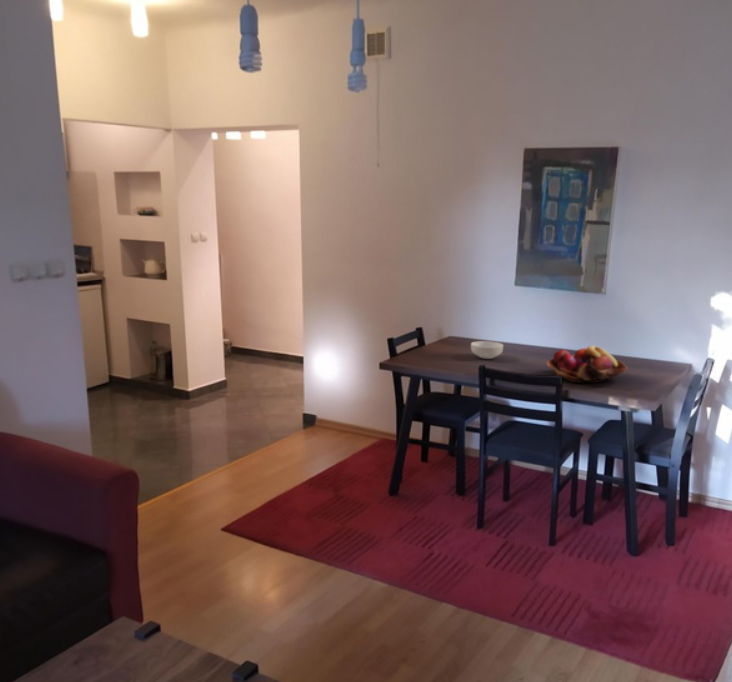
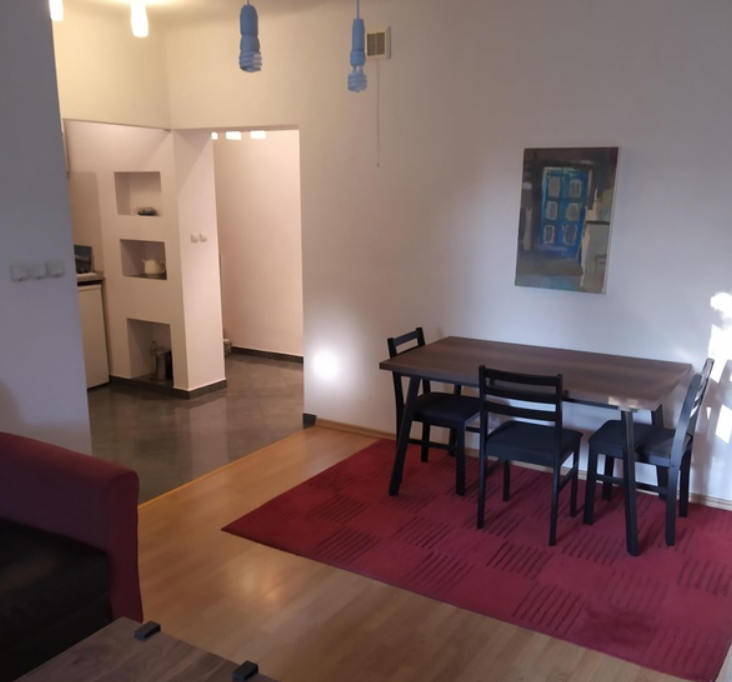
- fruit basket (587, 362)
- cereal bowl (486, 350)
